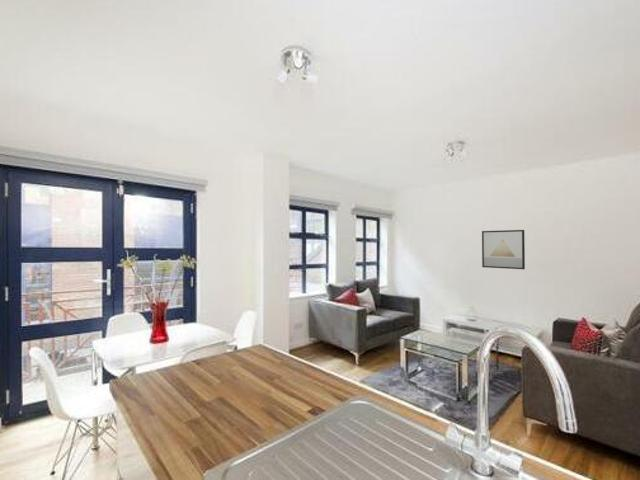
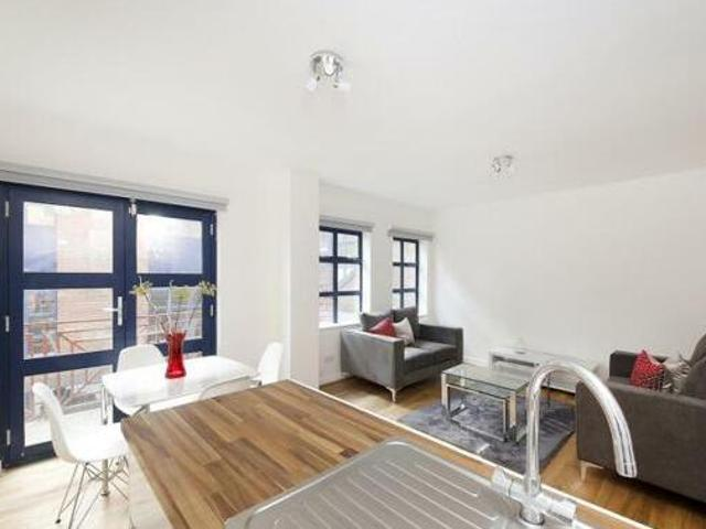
- wall art (502, 249)
